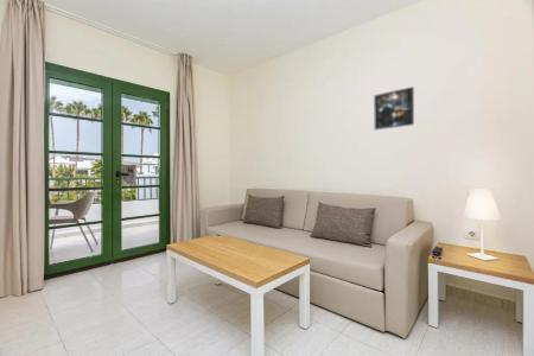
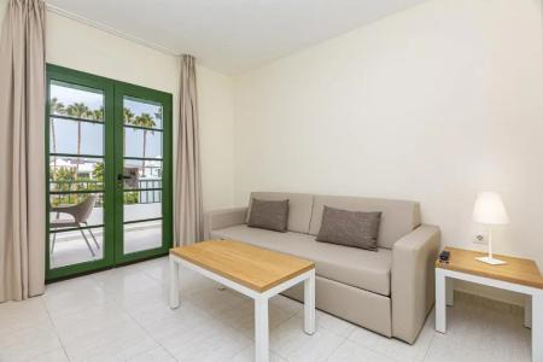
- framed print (393, 109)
